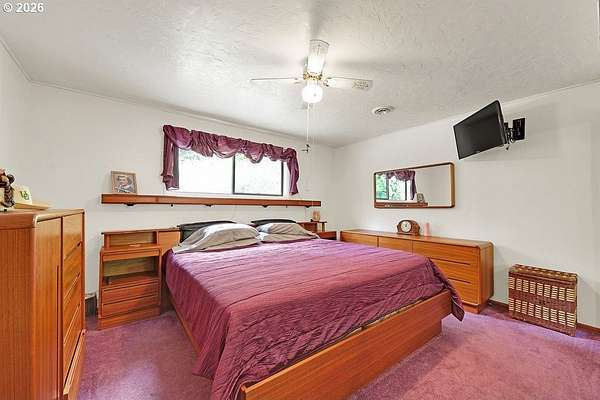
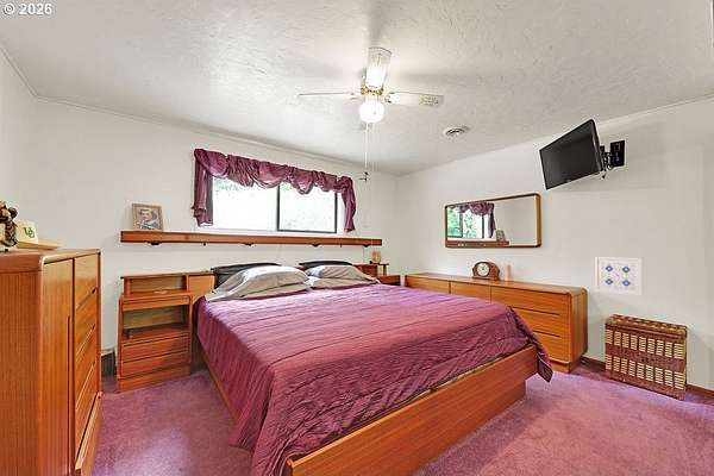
+ wall art (618, 275)
